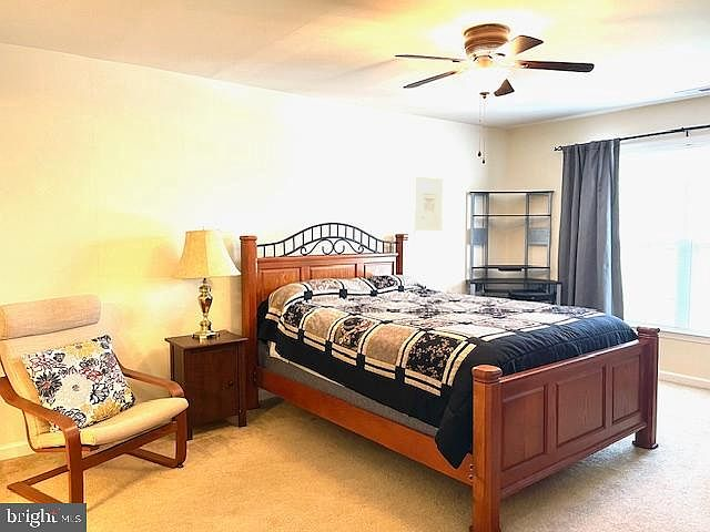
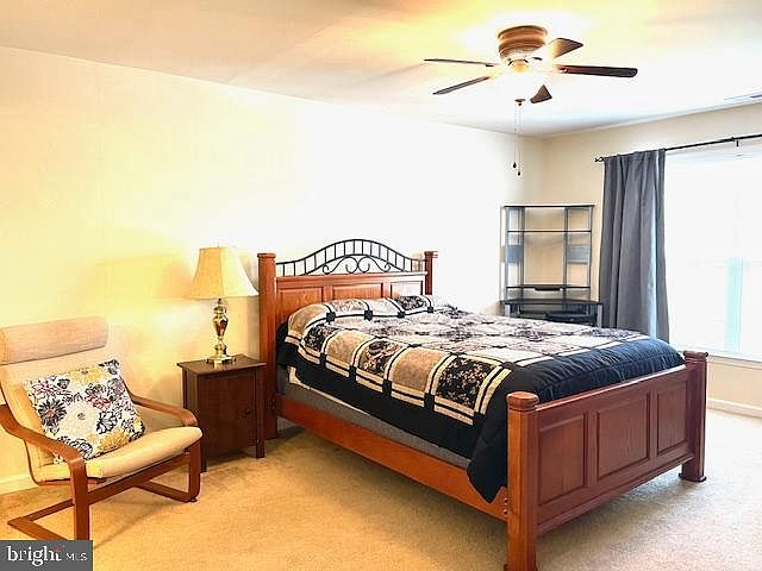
- wall art (428, 204)
